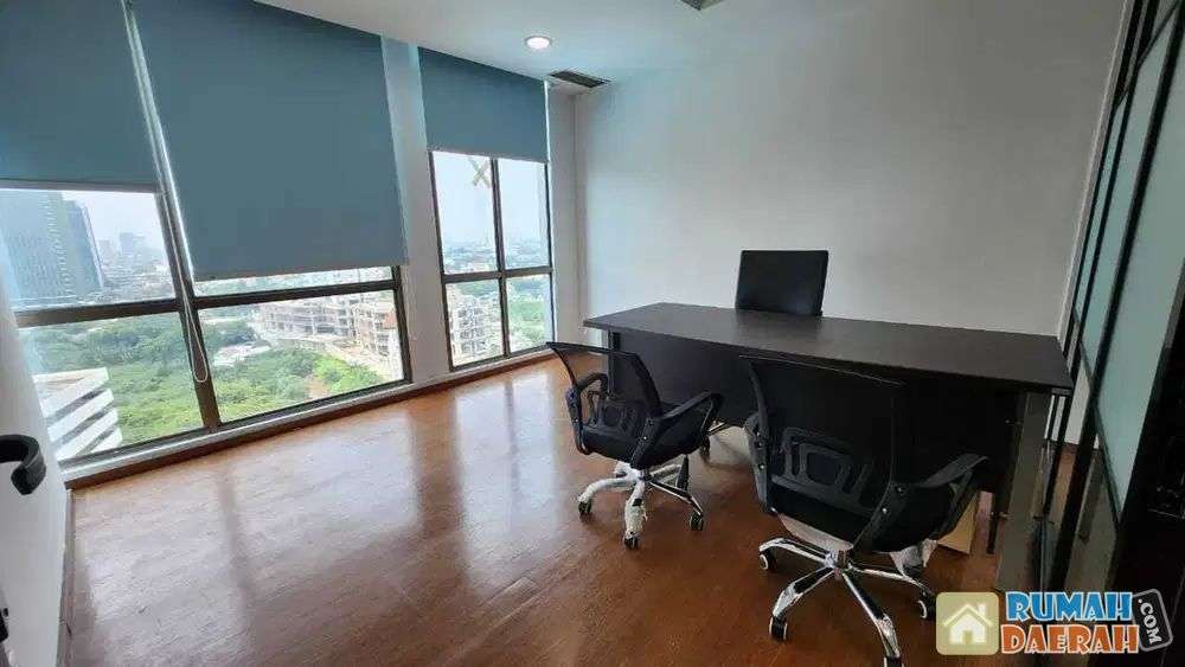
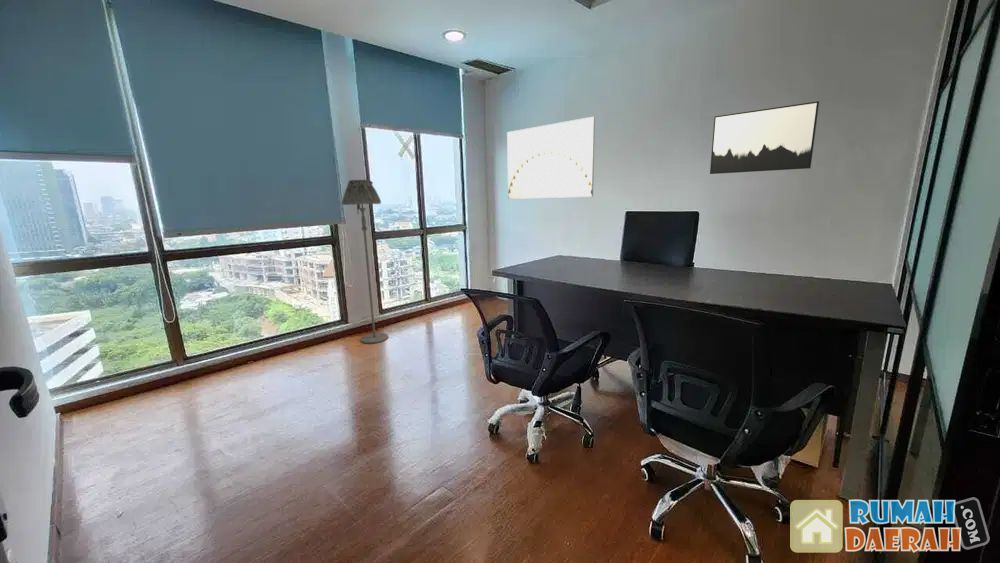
+ wall art (547, 162)
+ floor lamp (367, 262)
+ wall art (759, 140)
